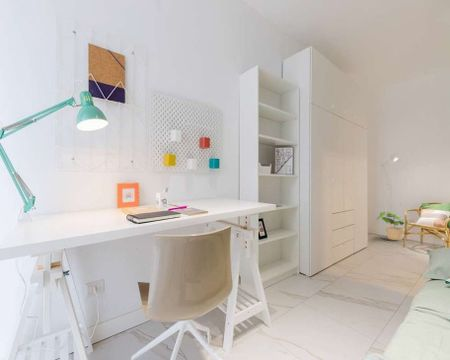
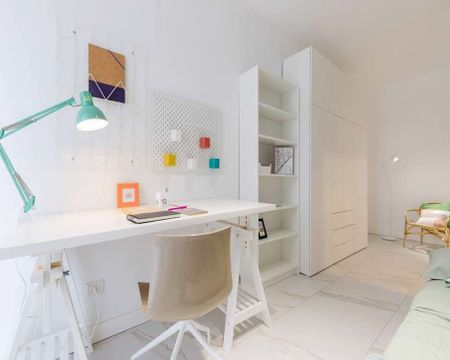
- potted plant (388, 227)
